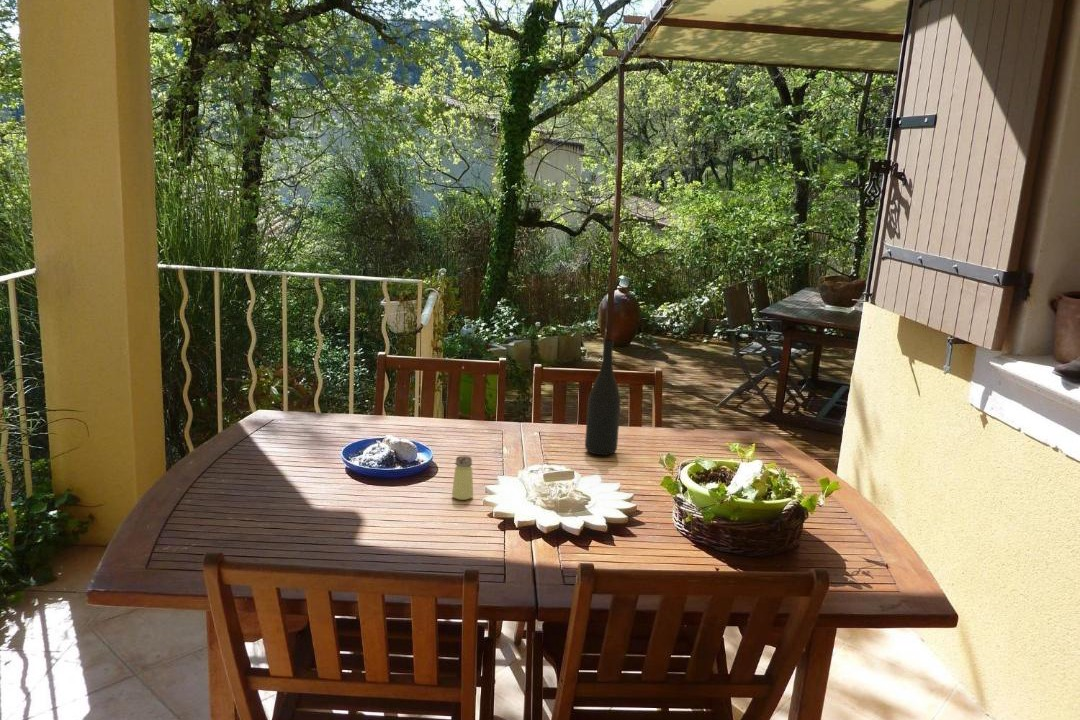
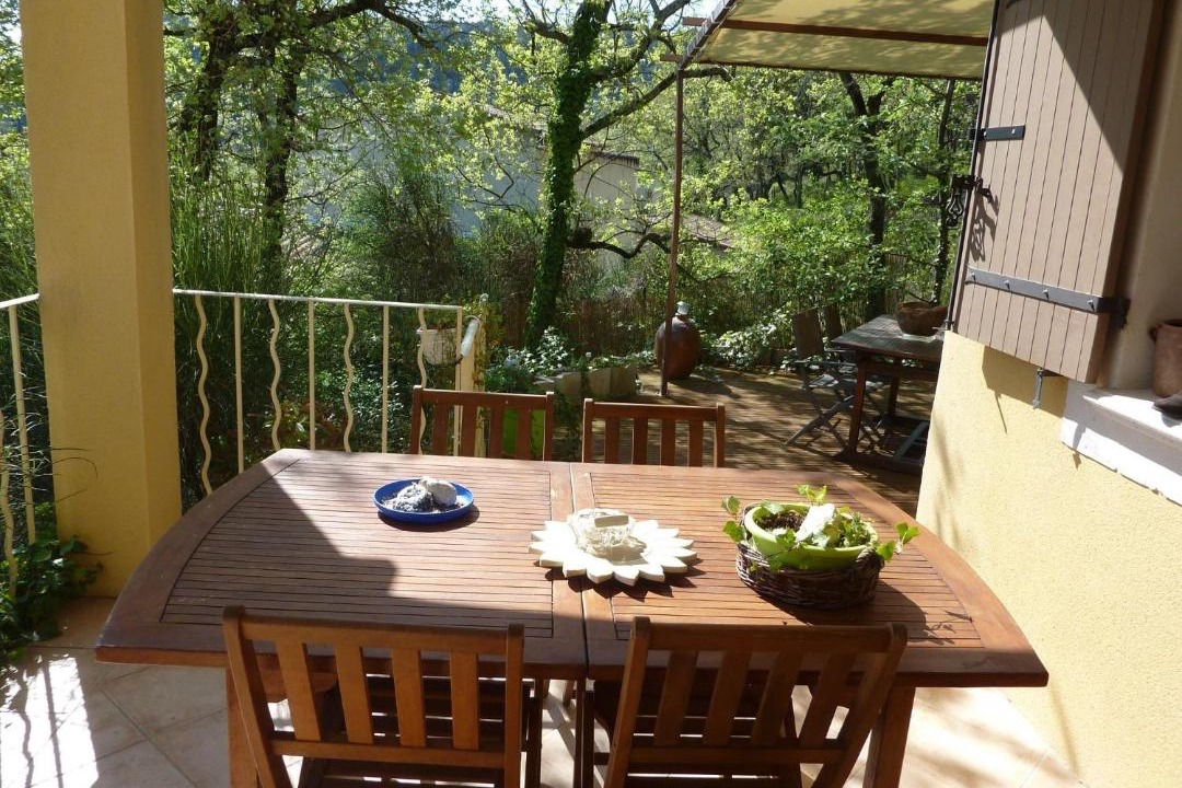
- wine bottle (604, 397)
- saltshaker (463, 476)
